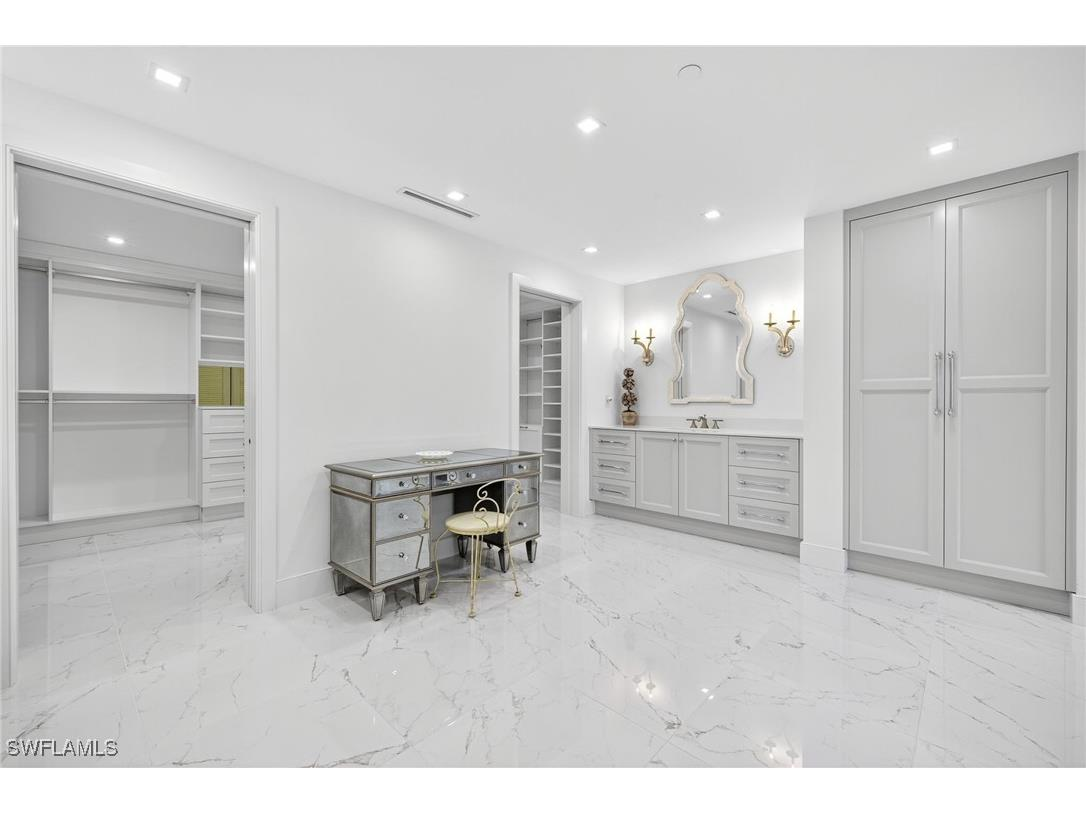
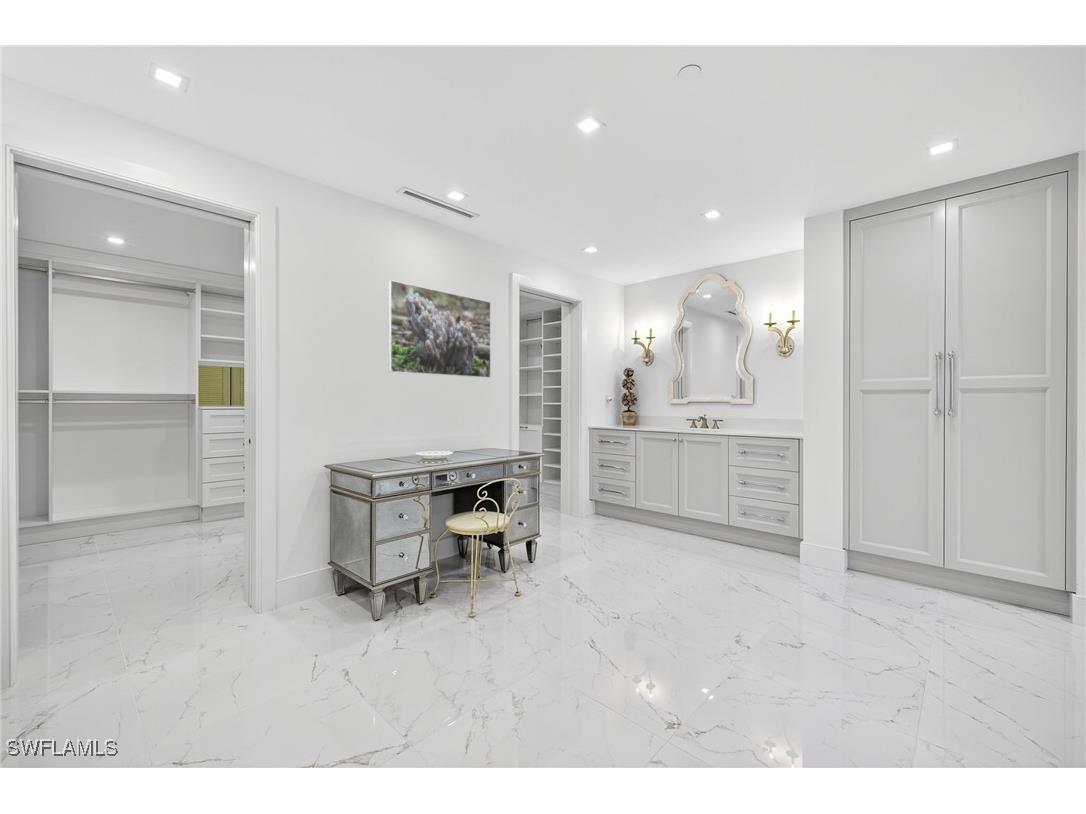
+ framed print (444, 333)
